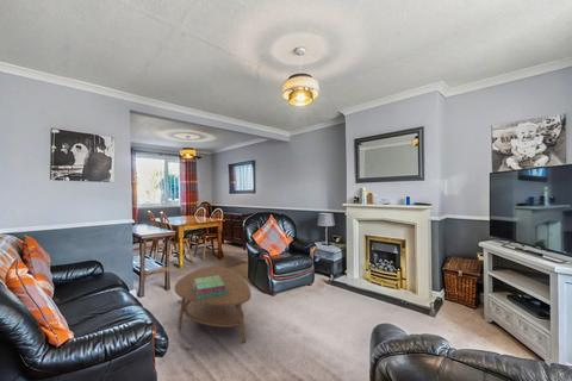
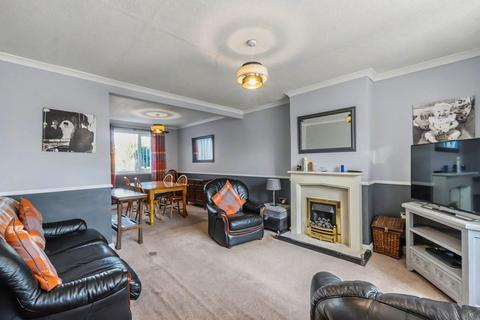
- stack of books (209, 286)
- coffee table (210, 301)
